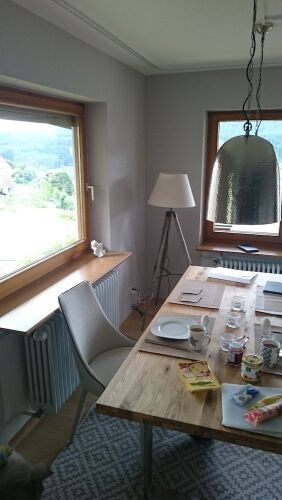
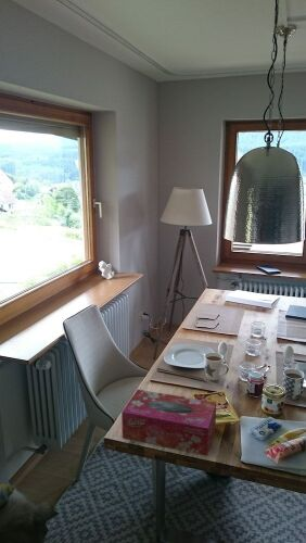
+ tissue box (169, 419)
